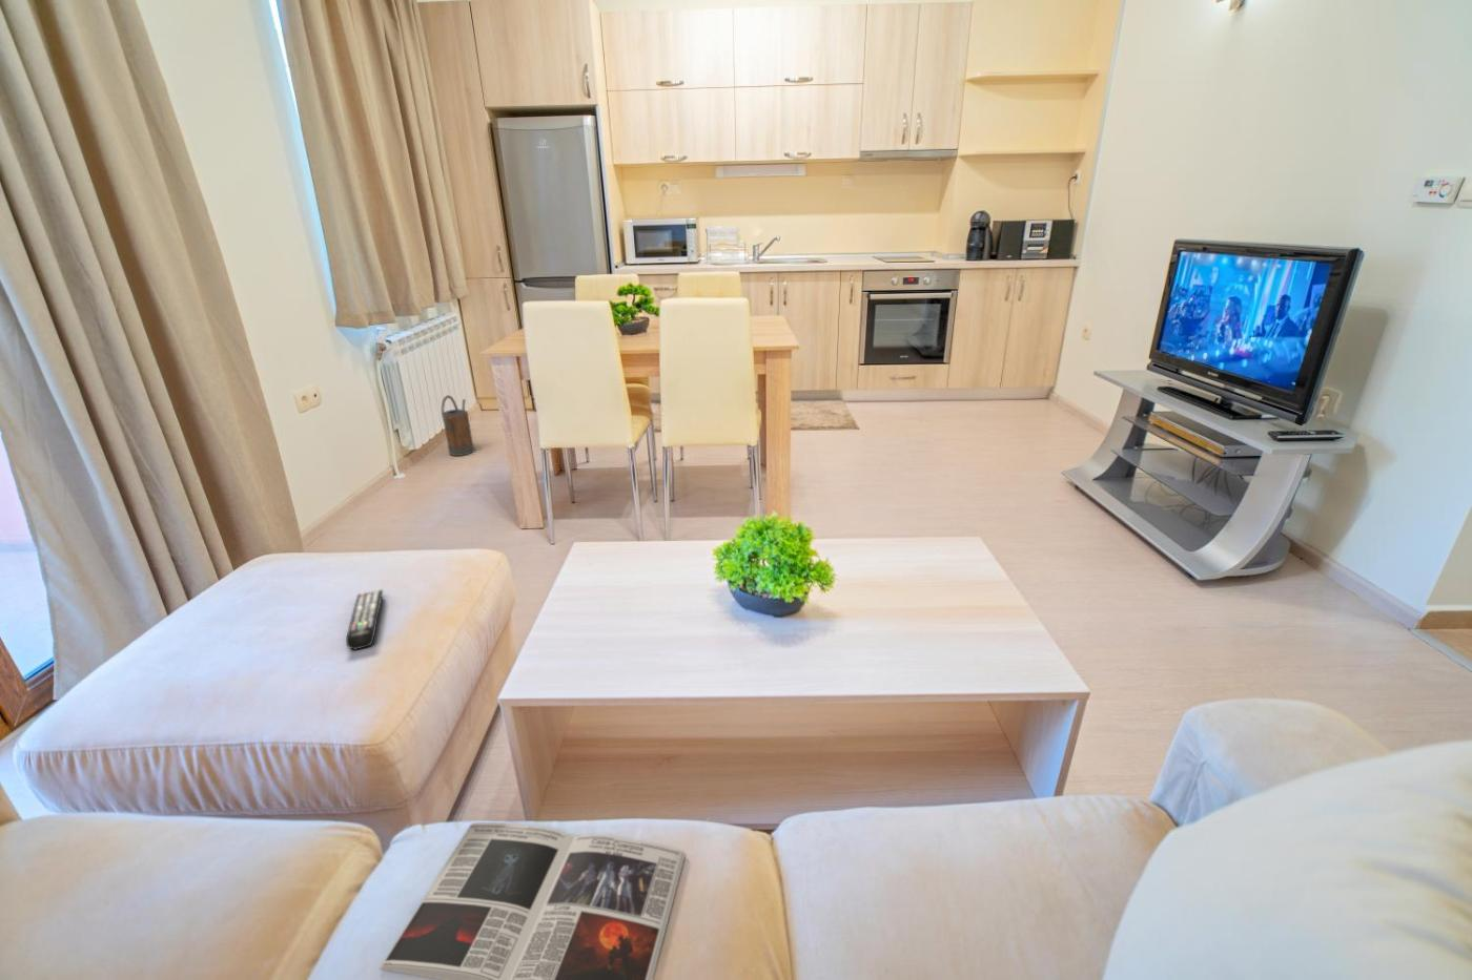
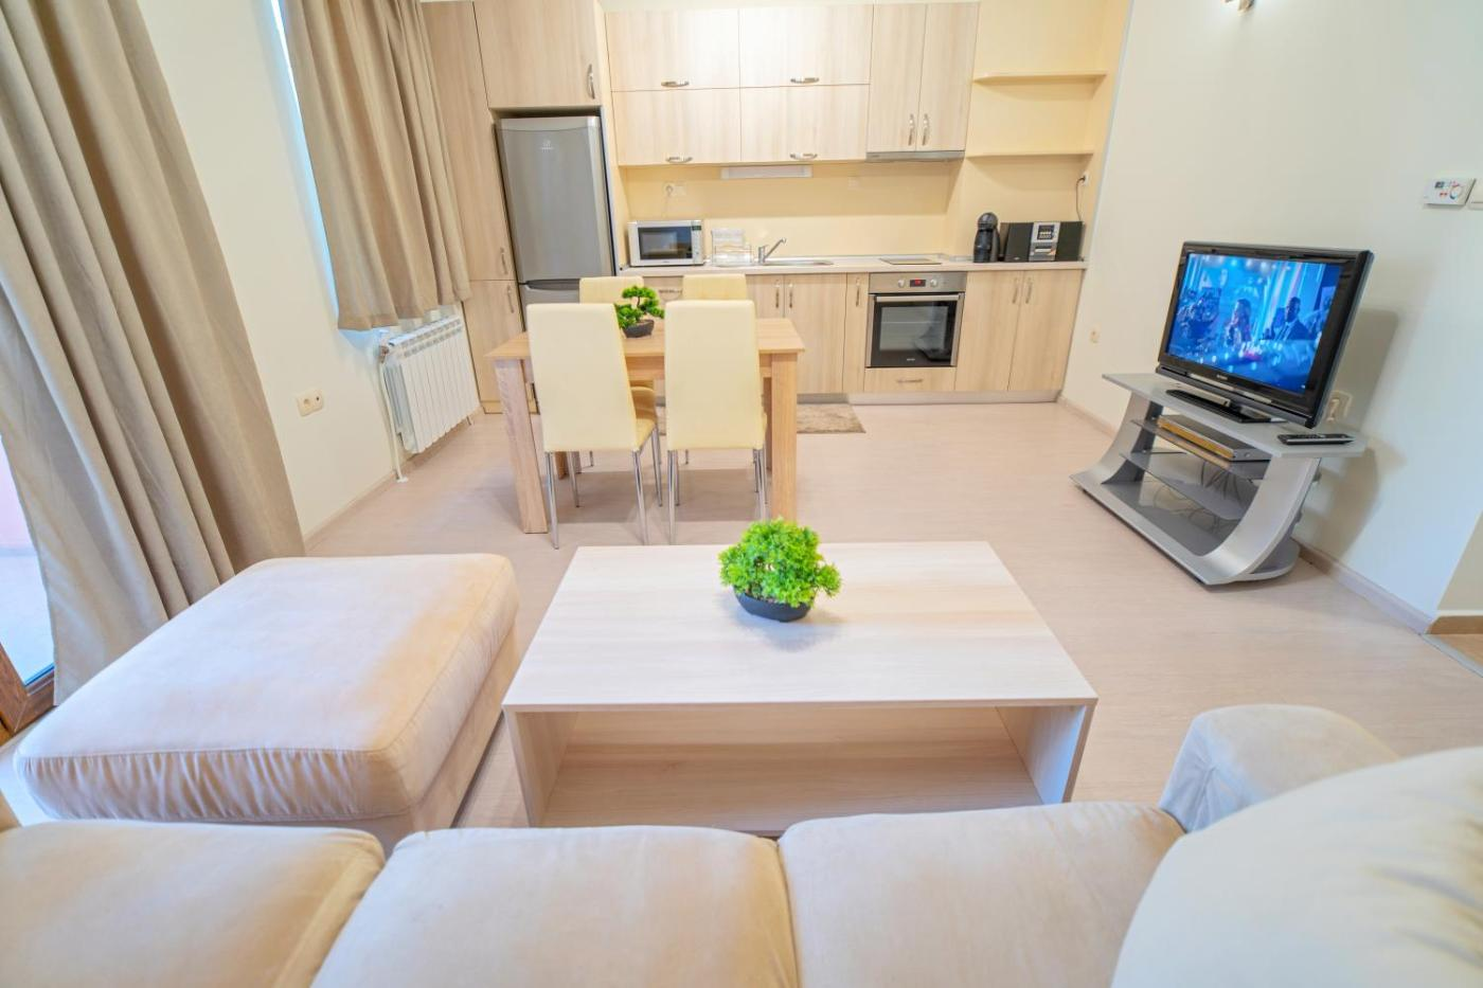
- watering can (456, 422)
- remote control (366, 616)
- magazine (544, 901)
